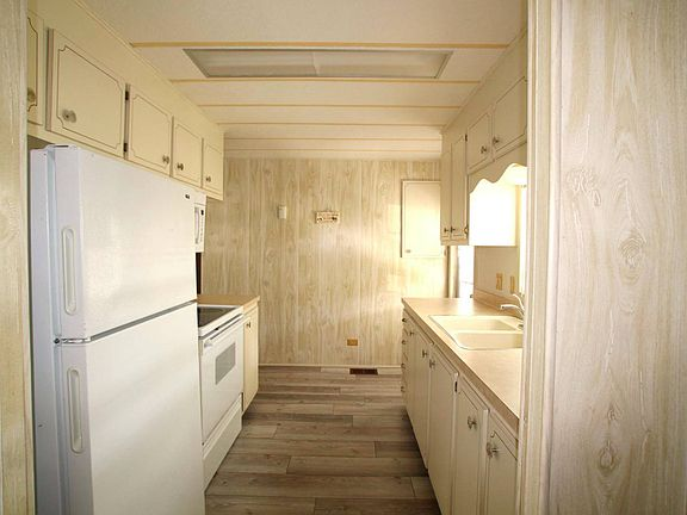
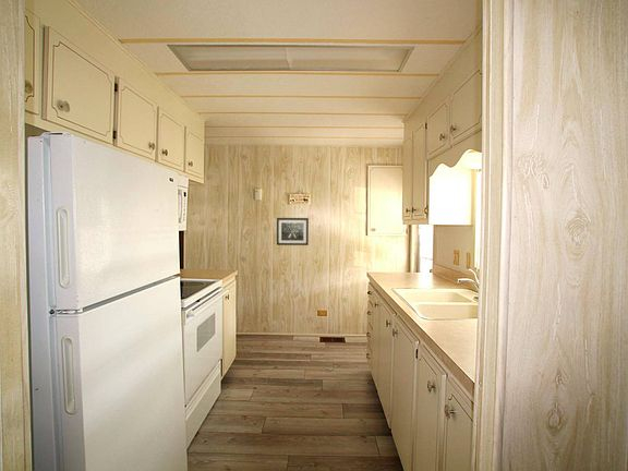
+ wall art (292, 231)
